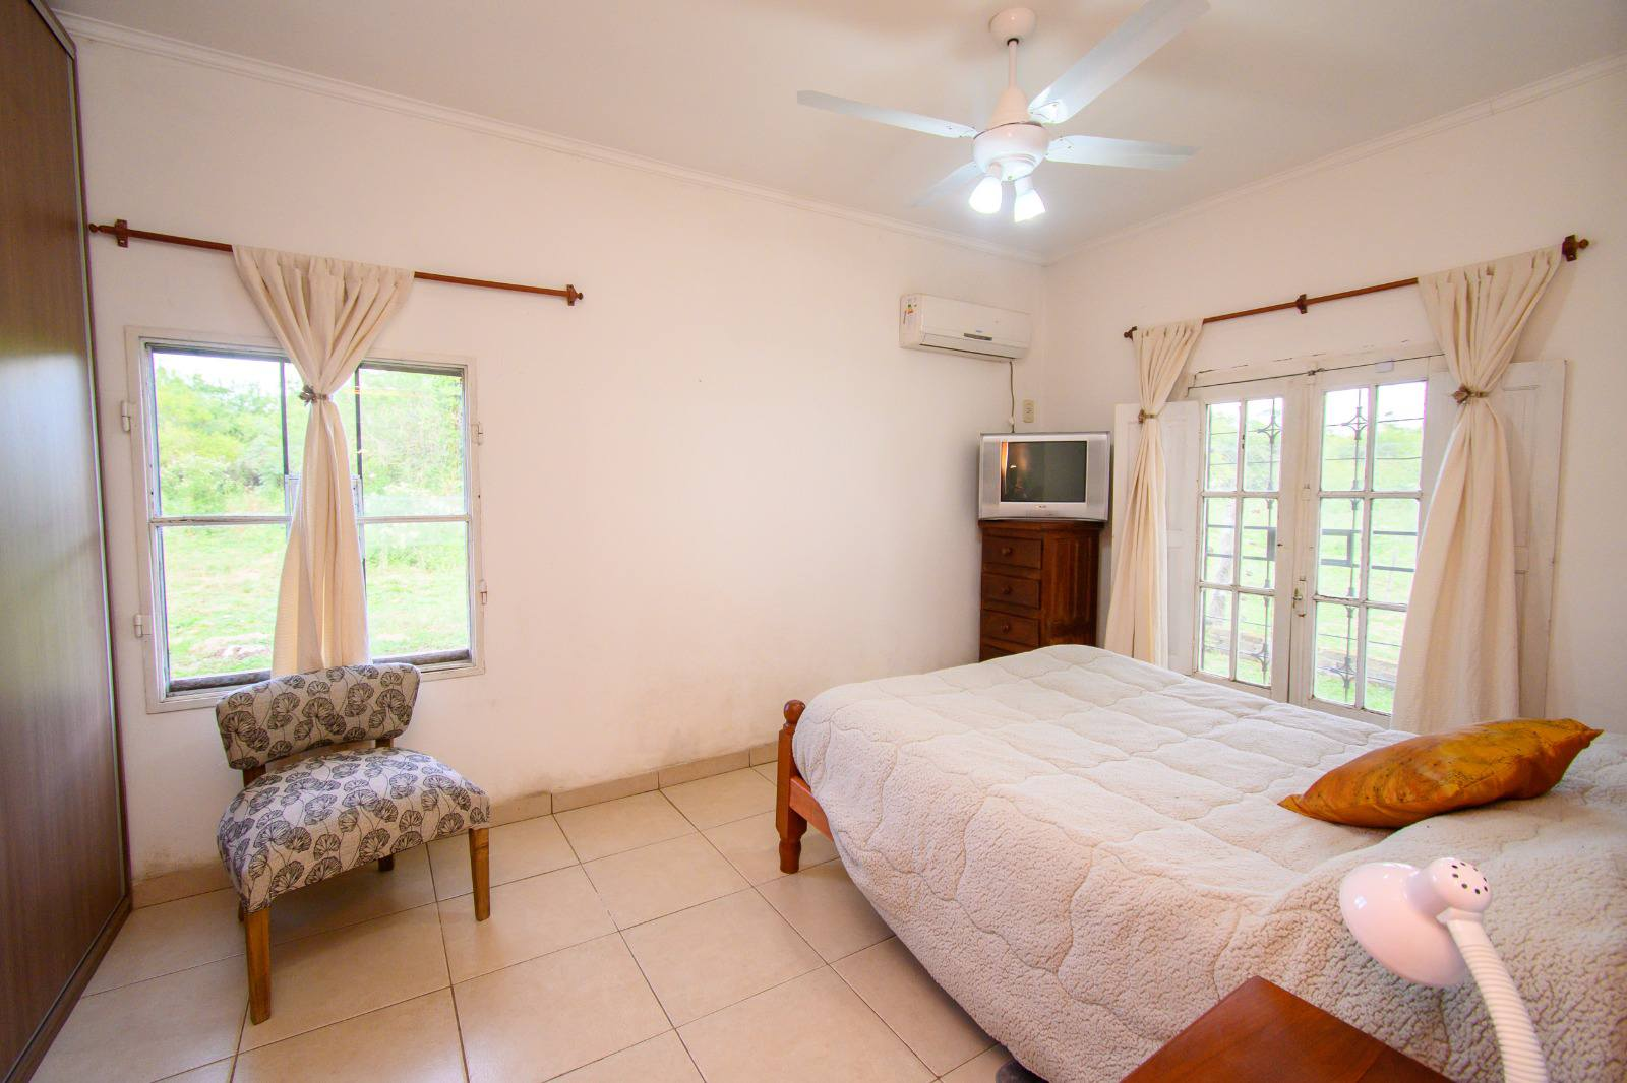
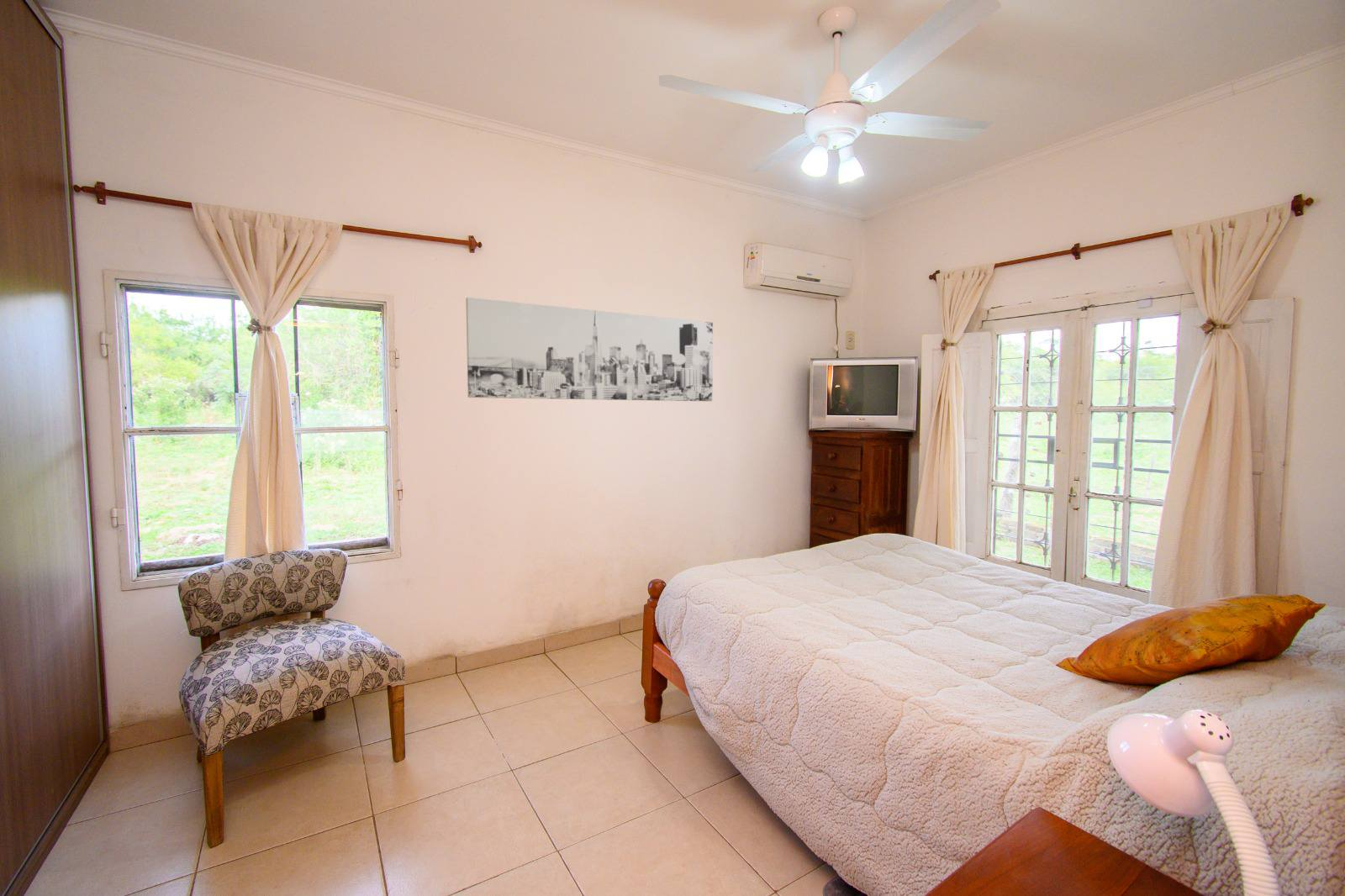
+ wall art (604, 356)
